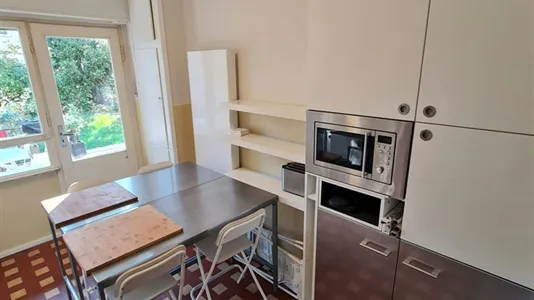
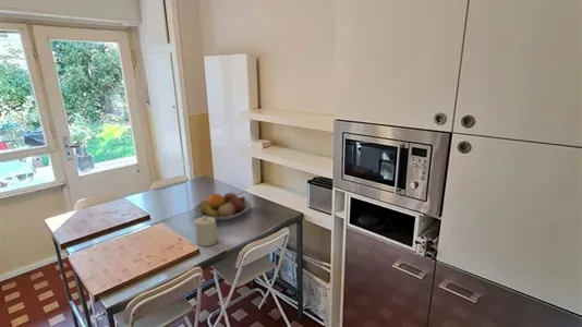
+ candle (205, 228)
+ fruit bowl (222, 204)
